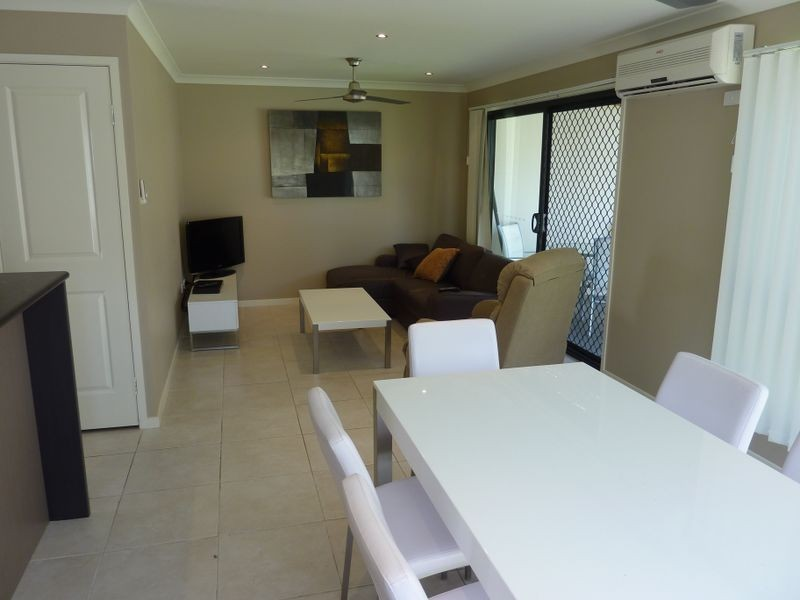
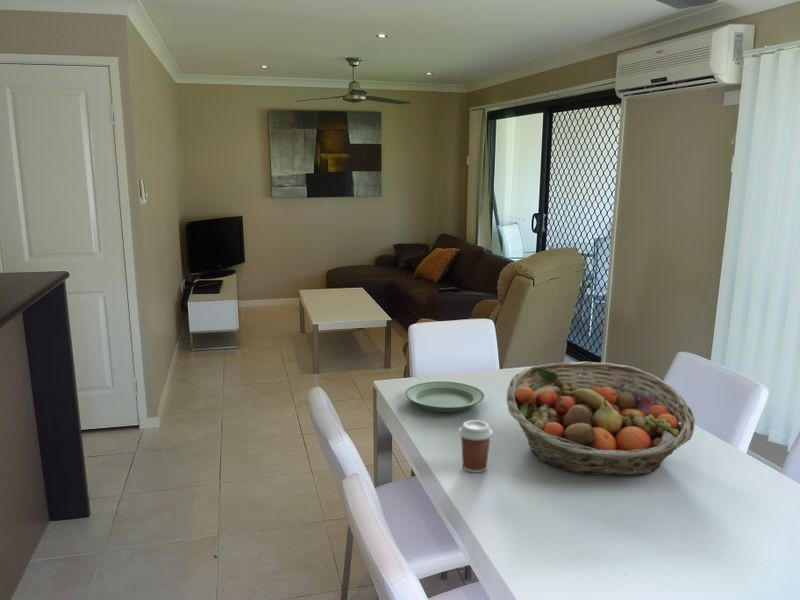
+ fruit basket (595, 416)
+ coffee cup (475, 446)
+ plate (444, 398)
